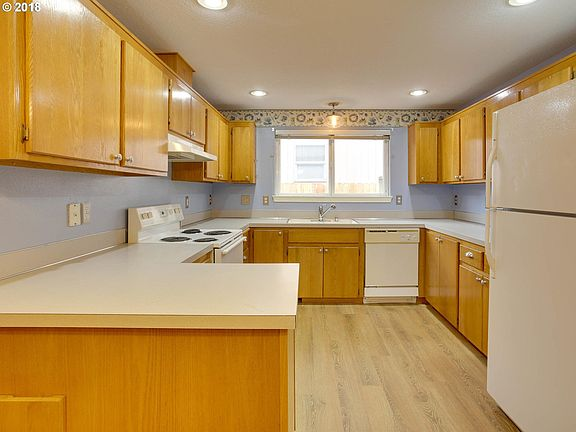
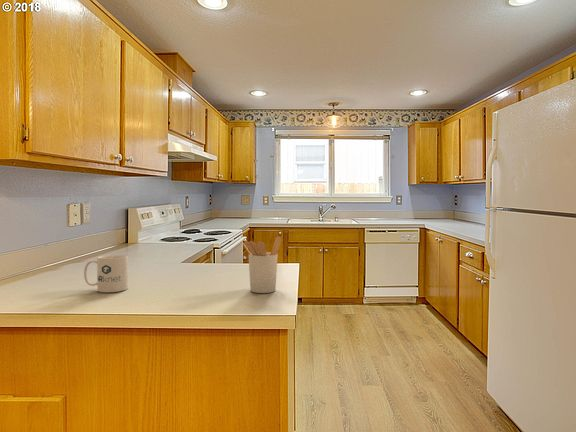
+ utensil holder (260, 264)
+ mug (108, 272)
